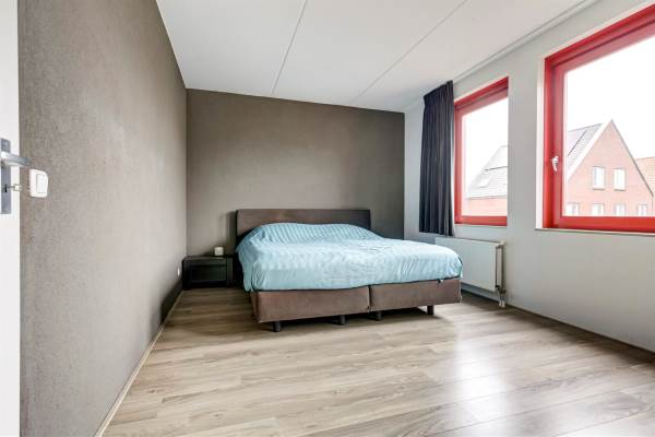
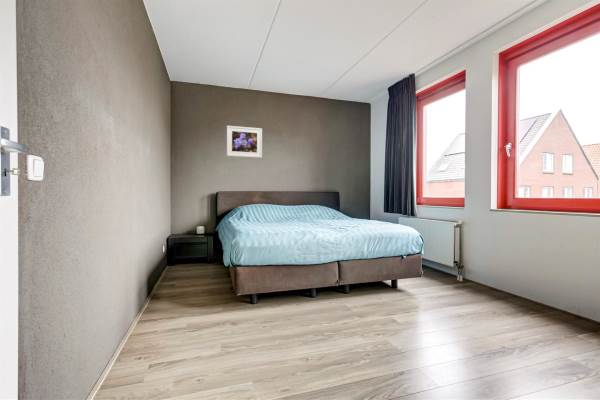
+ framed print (244, 142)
